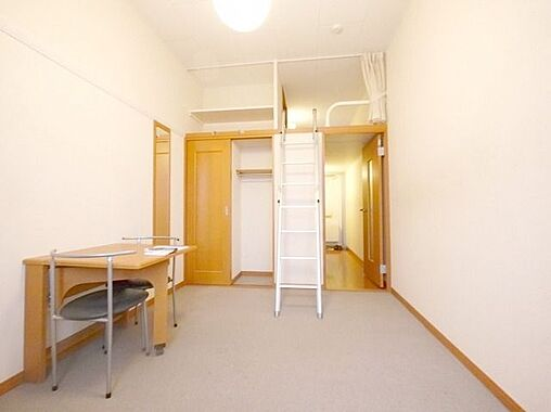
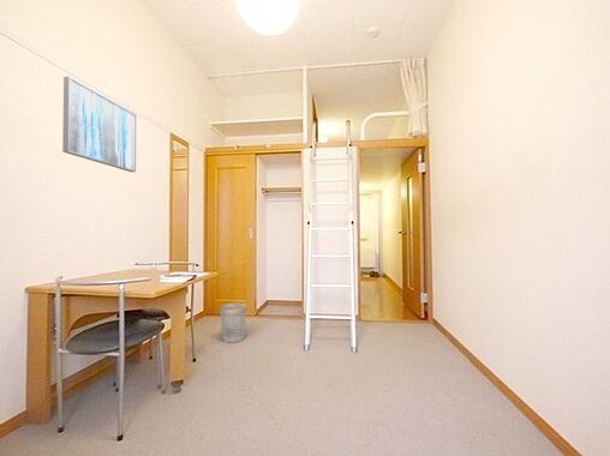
+ wastebasket (233, 323)
+ wall art (104, 130)
